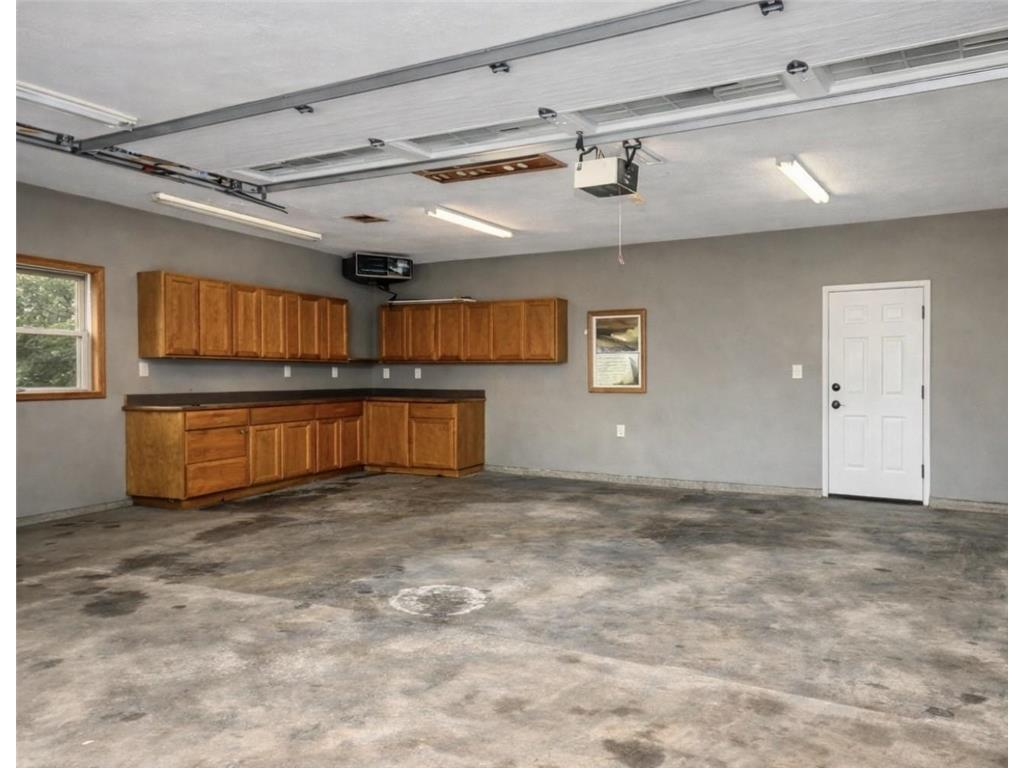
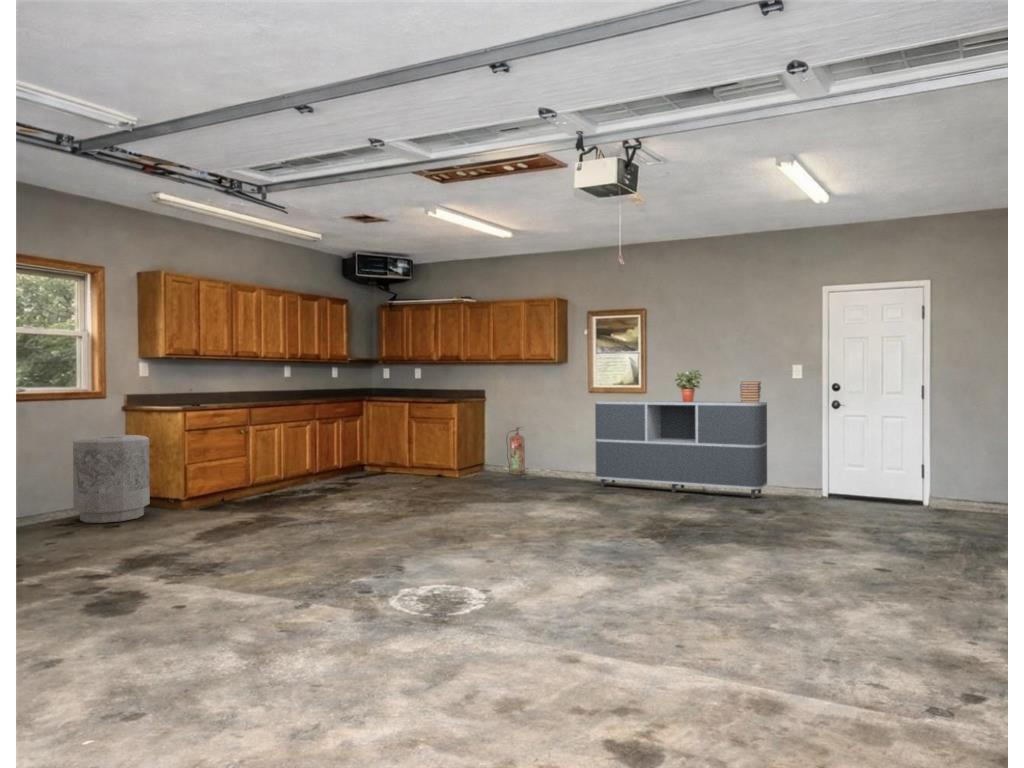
+ fire extinguisher (515, 450)
+ book stack (750, 391)
+ potted plant (687, 385)
+ trash can (112, 476)
+ sideboard (678, 445)
